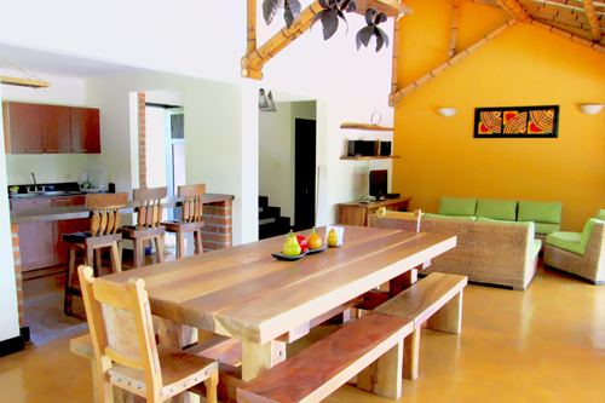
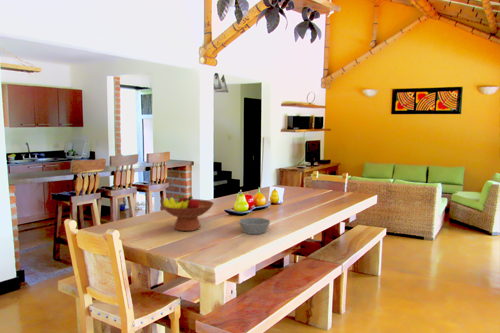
+ fruit bowl (187, 211)
+ bowl (254, 226)
